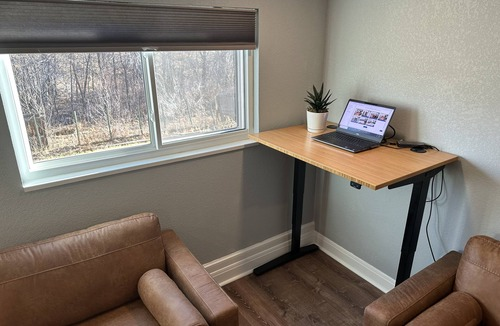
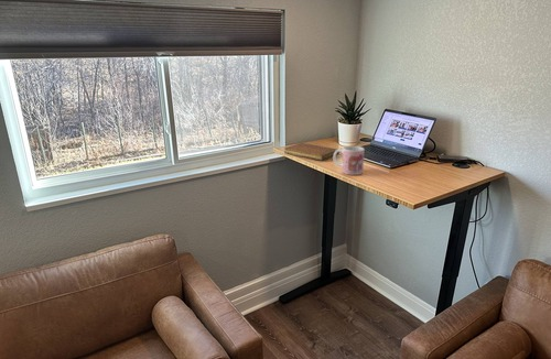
+ mug (349, 160)
+ notebook (311, 151)
